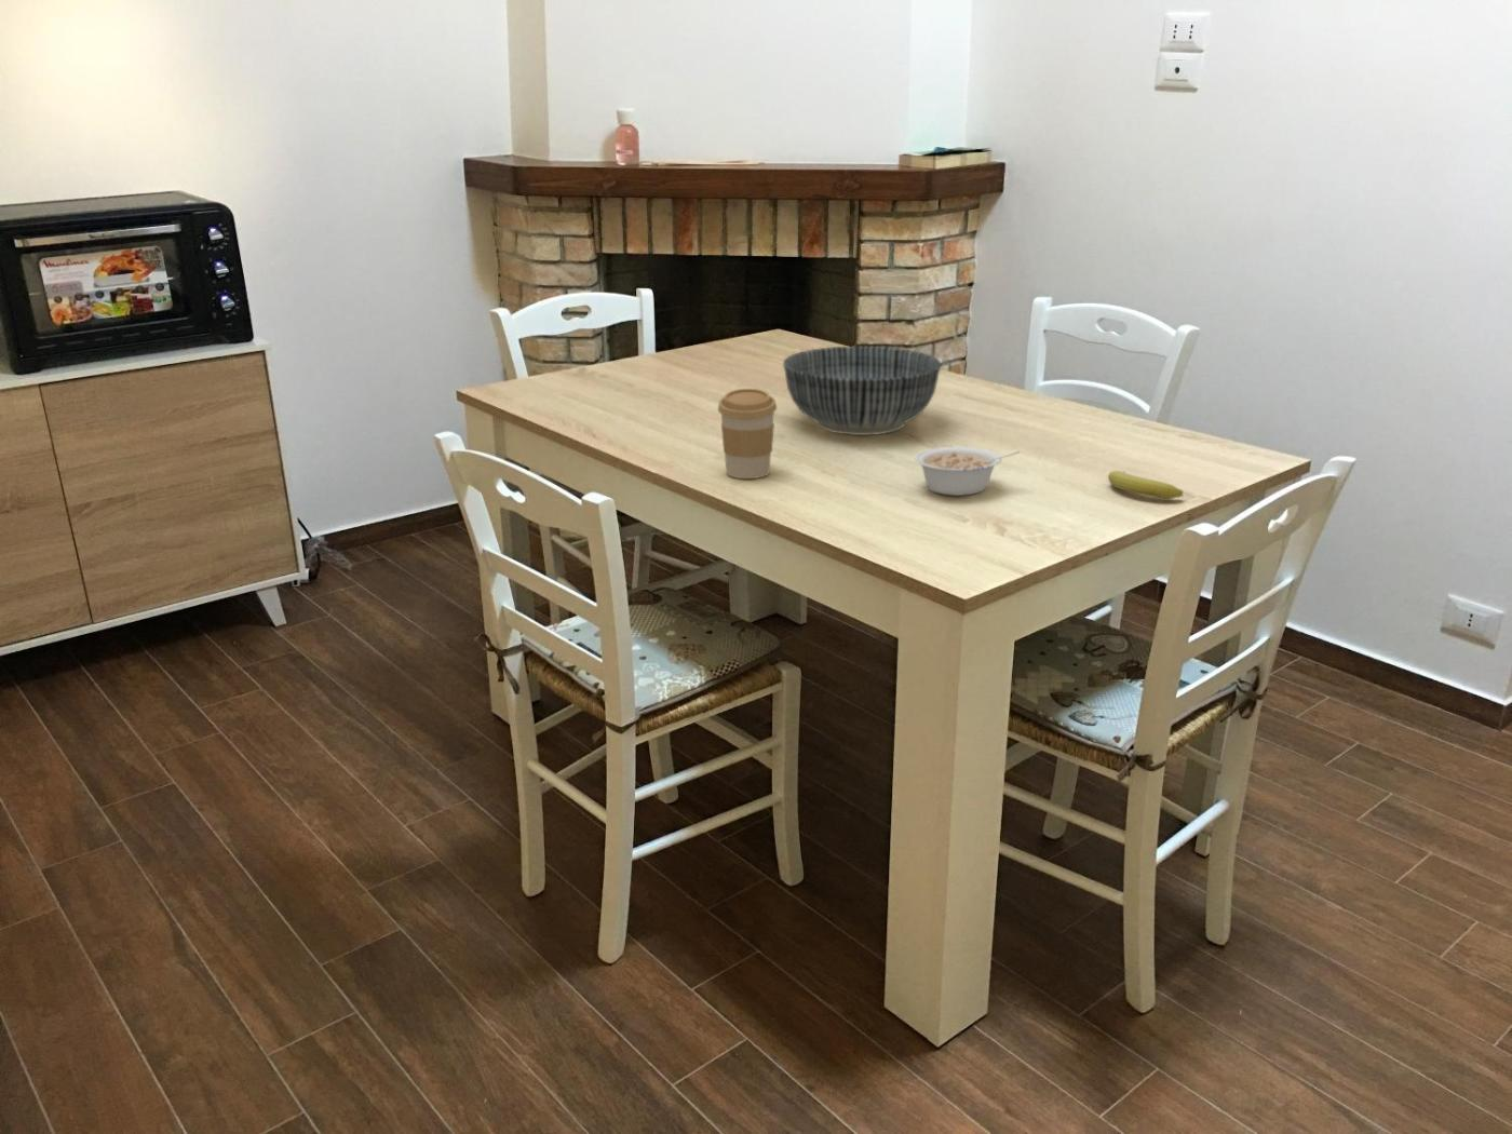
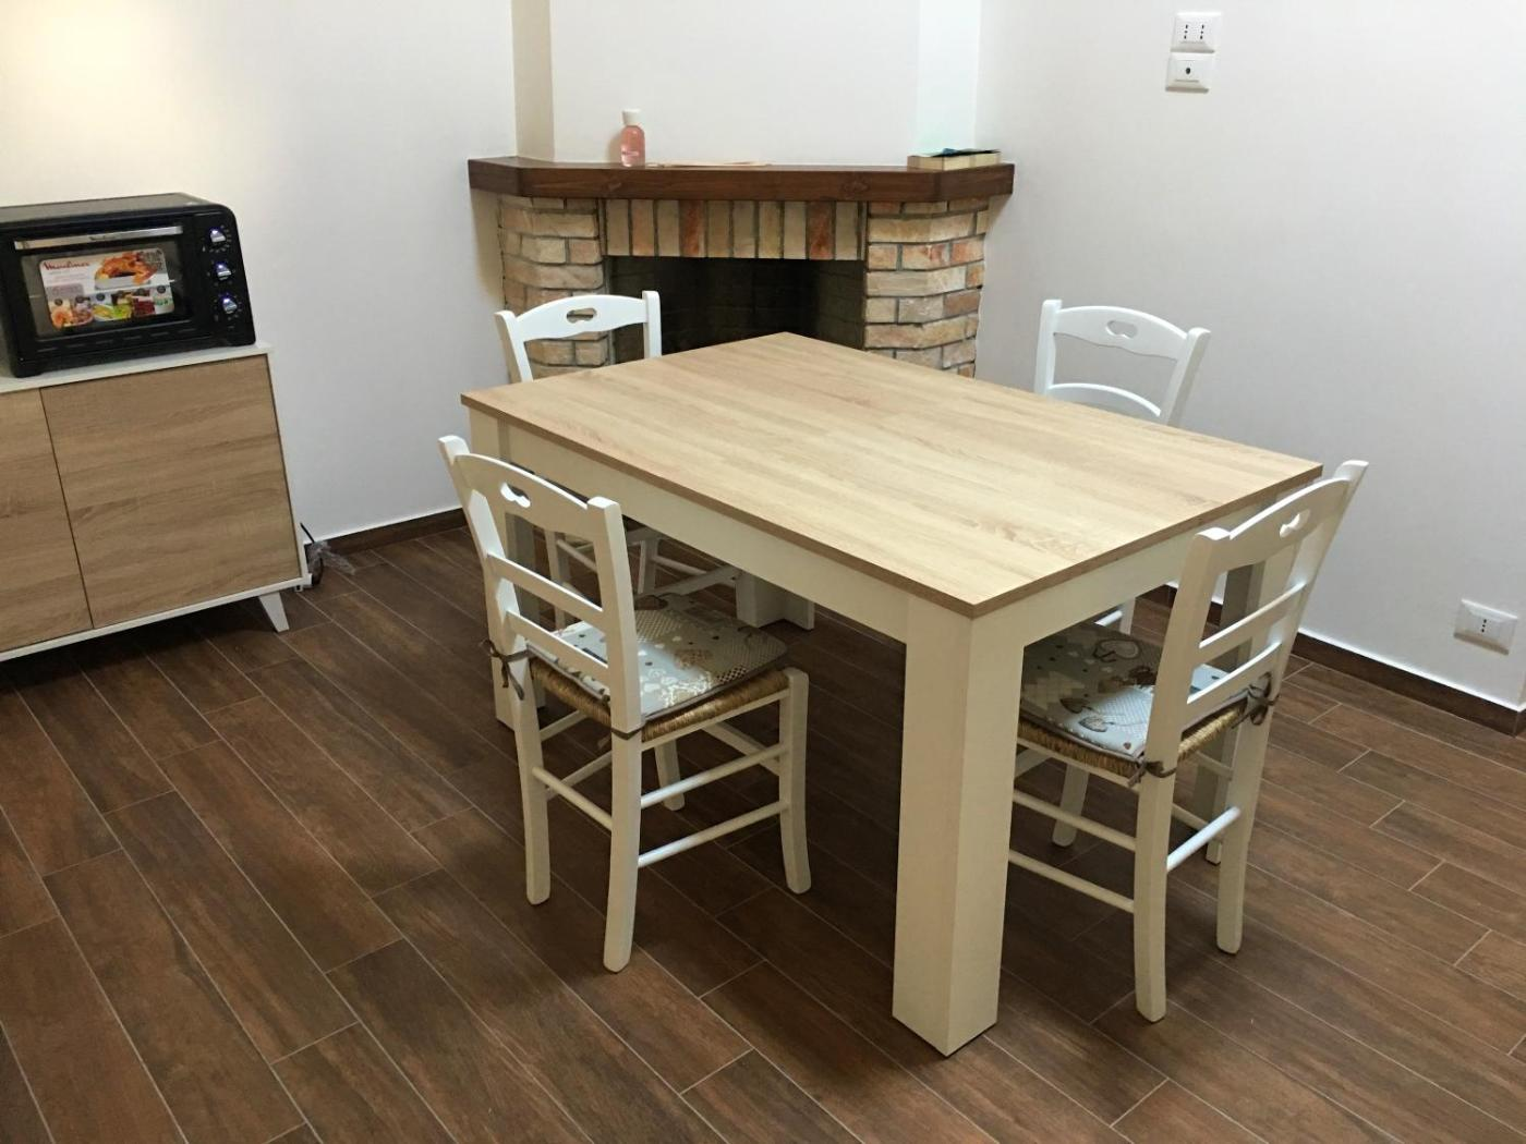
- fruit (1138, 480)
- legume (960, 468)
- coffee cup (748, 434)
- bowl (861, 392)
